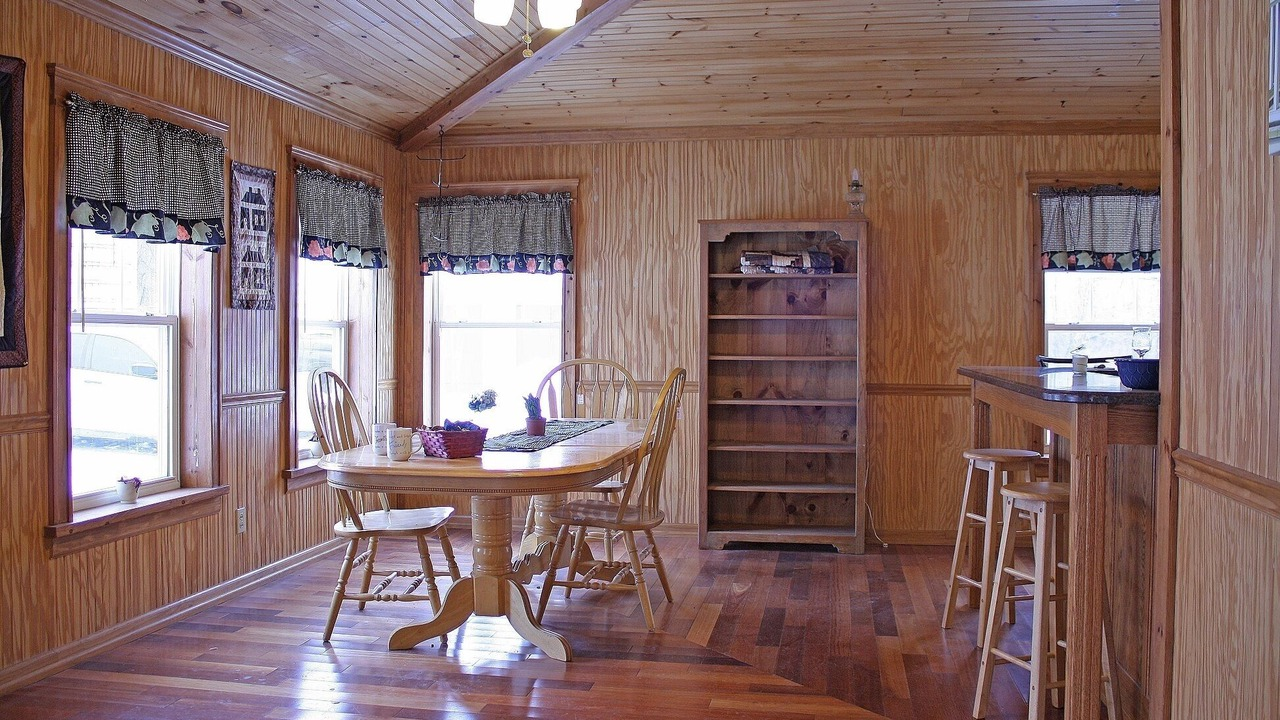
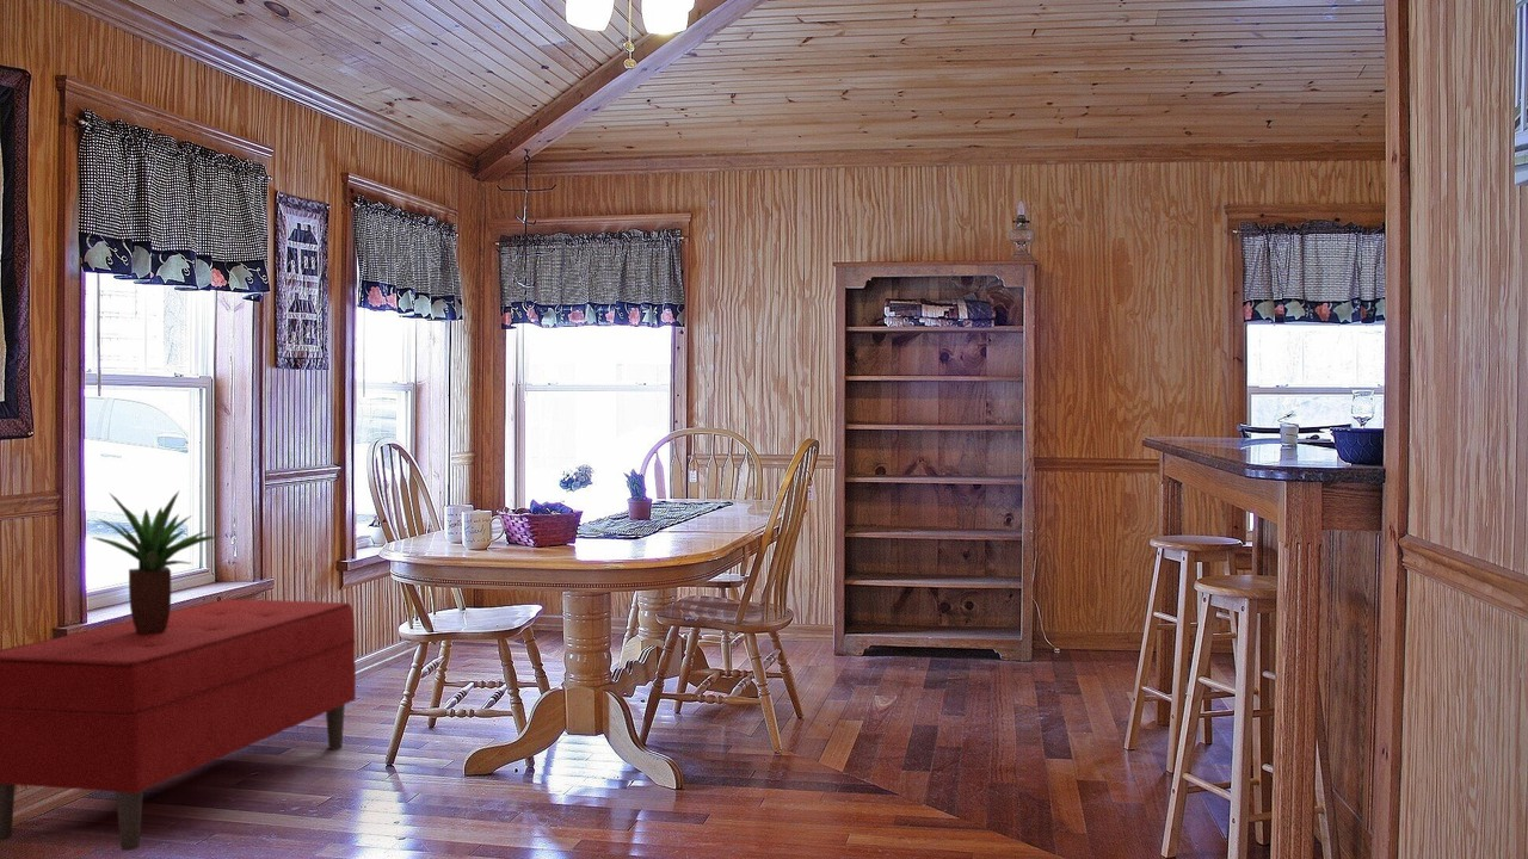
+ bench (187, 706)
+ potted plant (159, 561)
